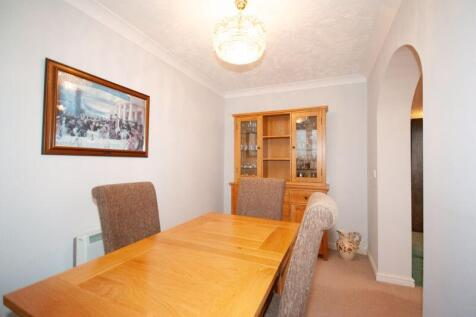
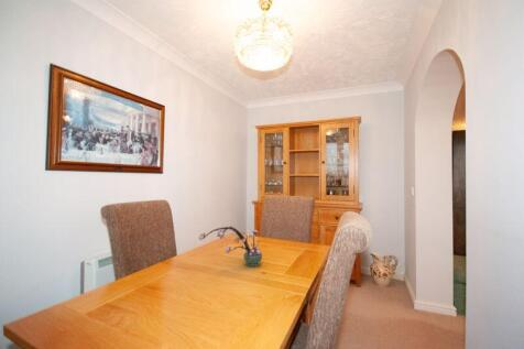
+ flower arrangement (234, 247)
